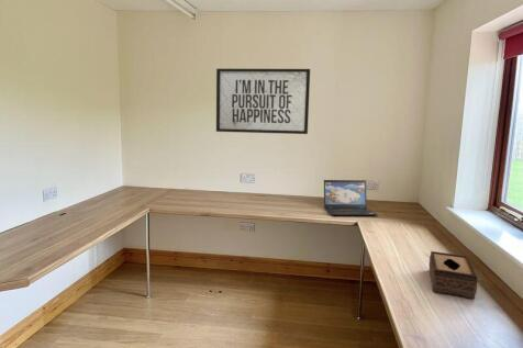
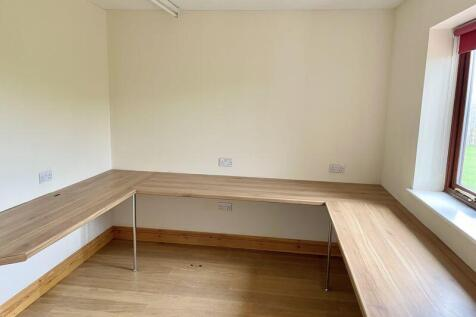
- tissue box (450, 272)
- laptop (349, 197)
- mirror (262, 101)
